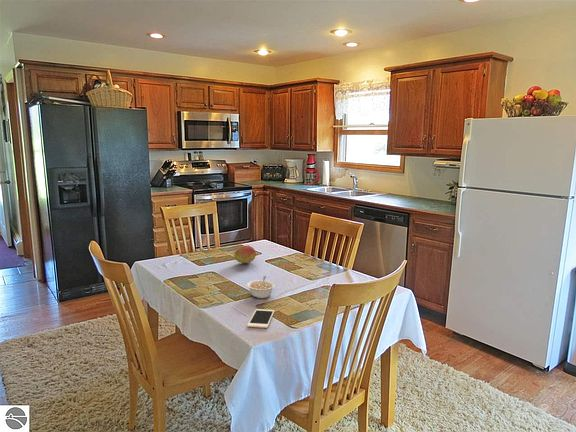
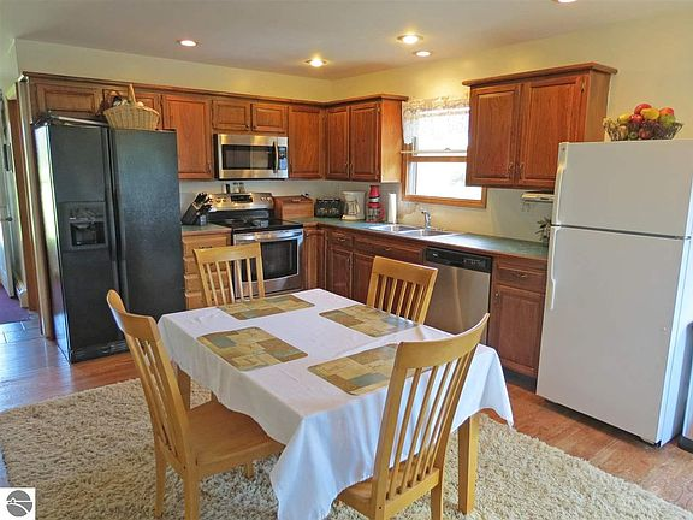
- legume (260, 288)
- fruit (245, 254)
- cell phone (261, 318)
